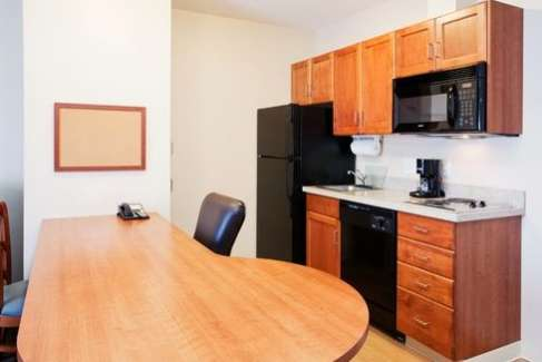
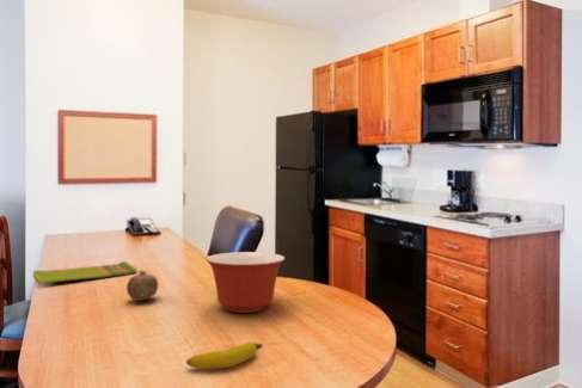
+ mixing bowl (245, 282)
+ banana (231, 351)
+ dish towel (86, 271)
+ fruit (142, 285)
